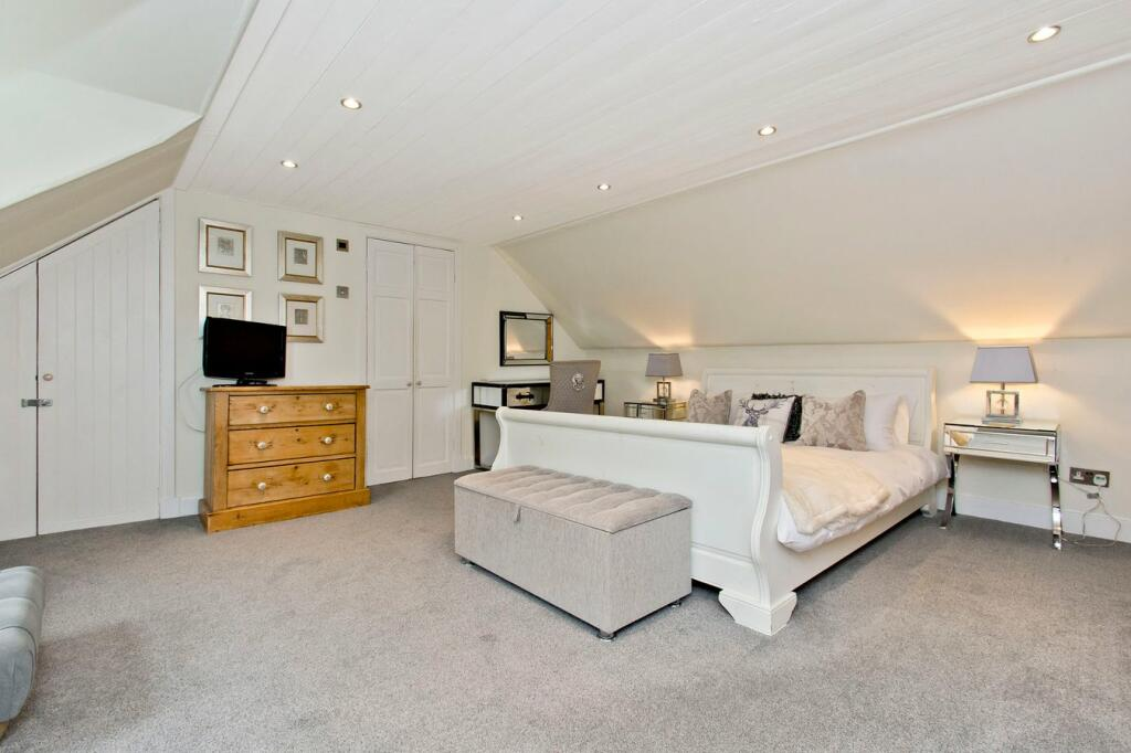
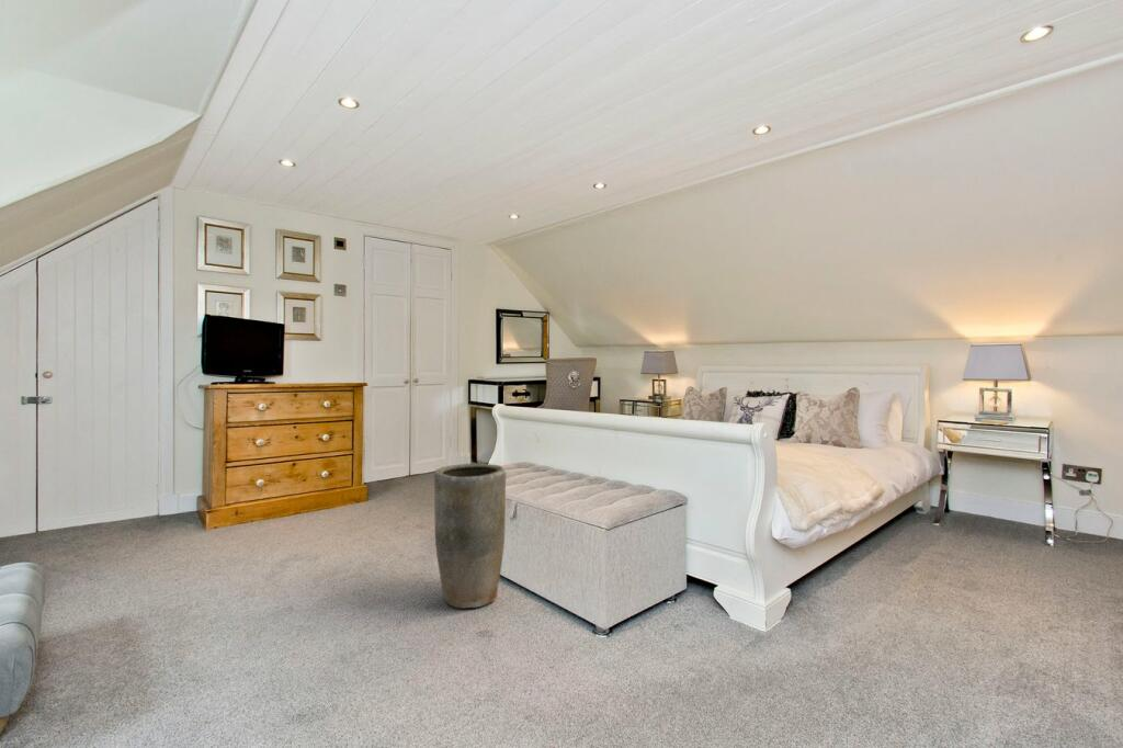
+ vase (469, 533)
